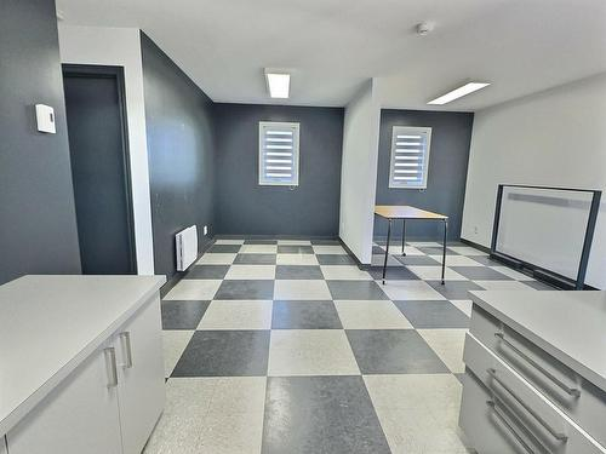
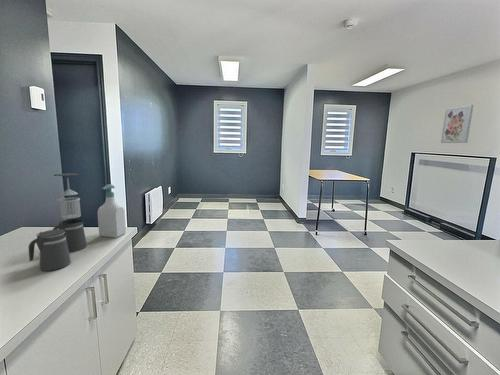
+ wall art (456, 125)
+ soap bottle (109, 210)
+ coffee maker (61, 216)
